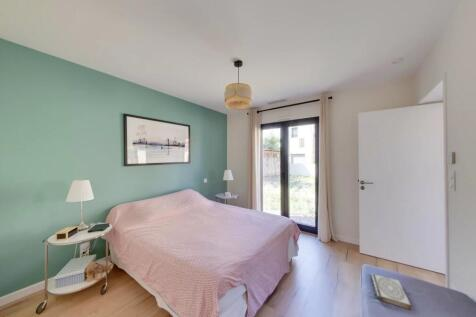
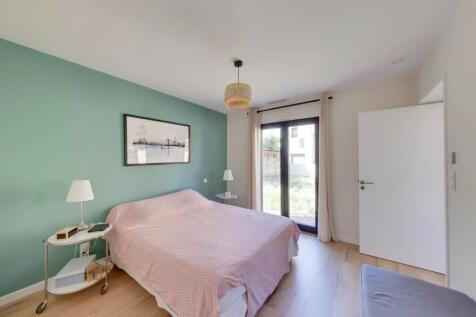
- book (388, 289)
